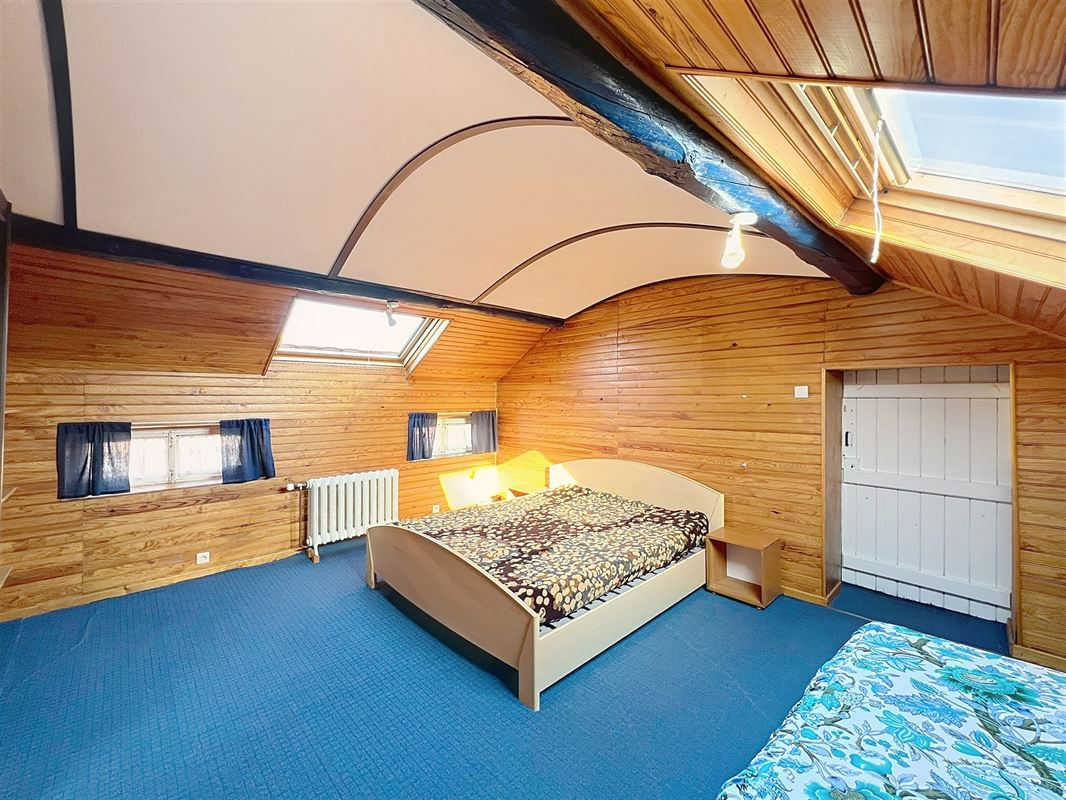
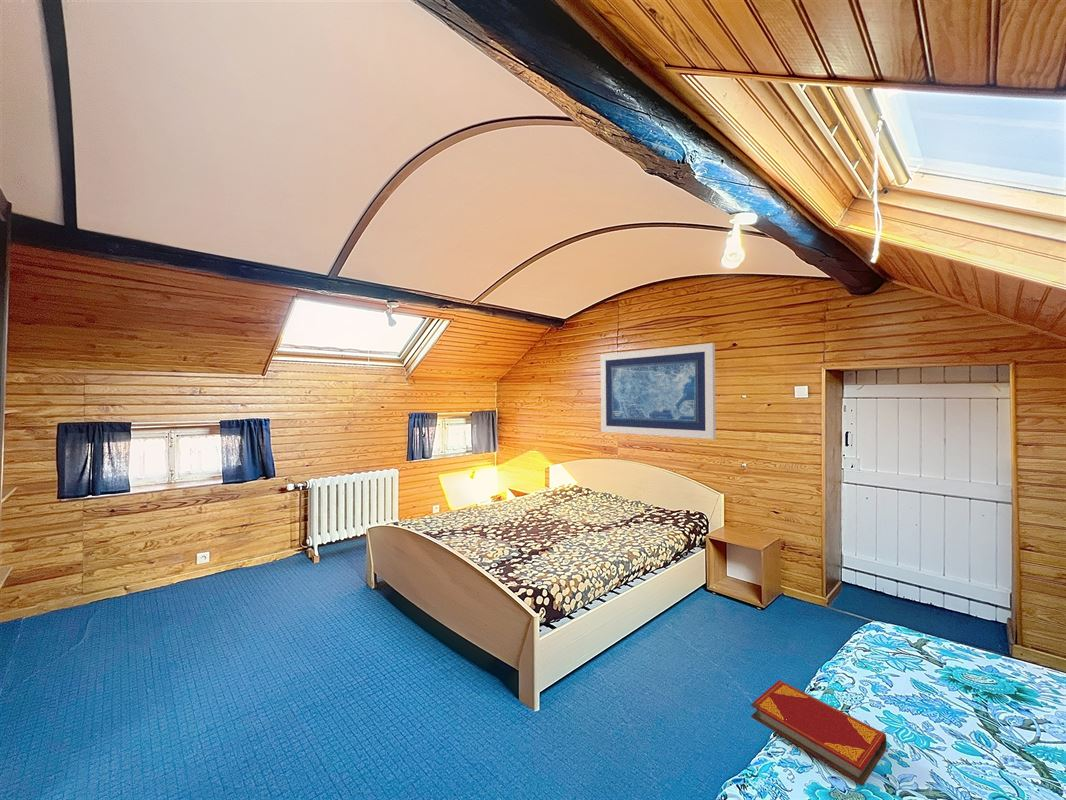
+ hardback book (815, 725)
+ wall art (651, 392)
